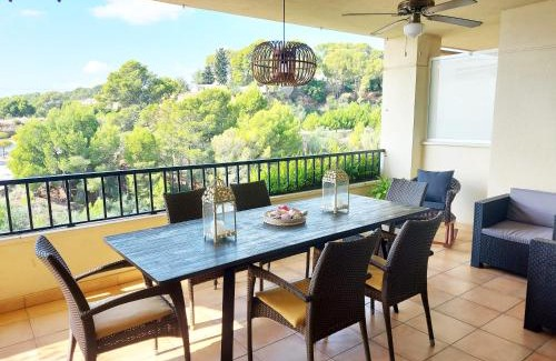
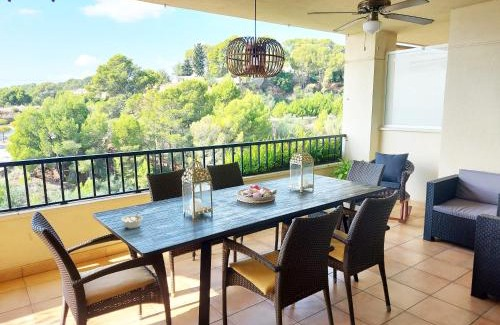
+ legume (132, 221)
